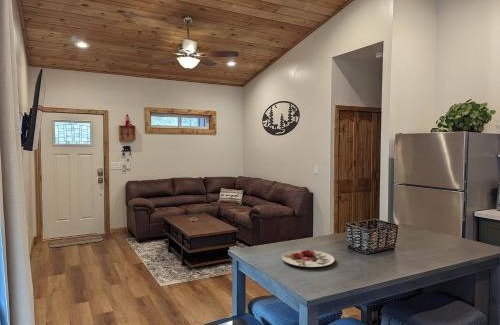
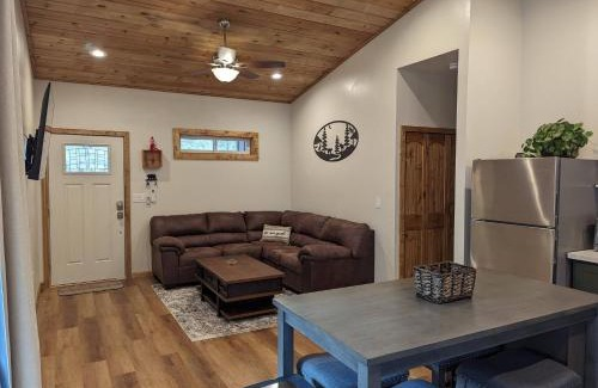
- plate (307, 257)
